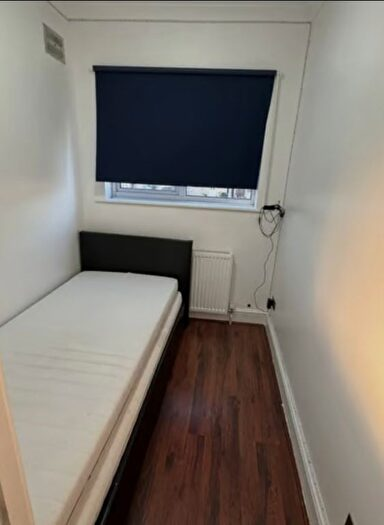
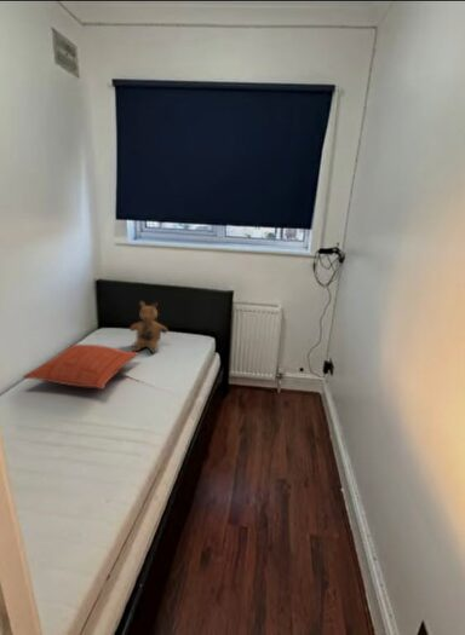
+ pillow (85, 364)
+ teddy bear (147, 325)
